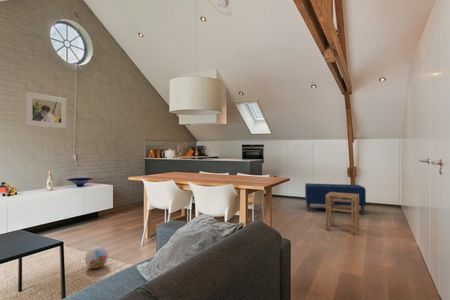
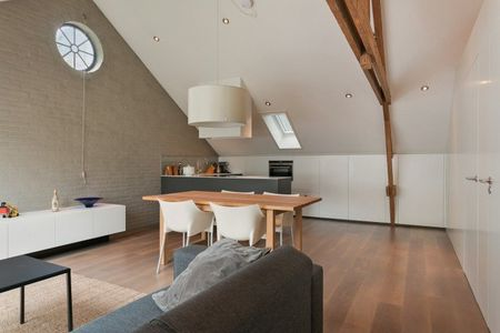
- stool (342, 211)
- ball (96, 257)
- bench (336, 198)
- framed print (47, 111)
